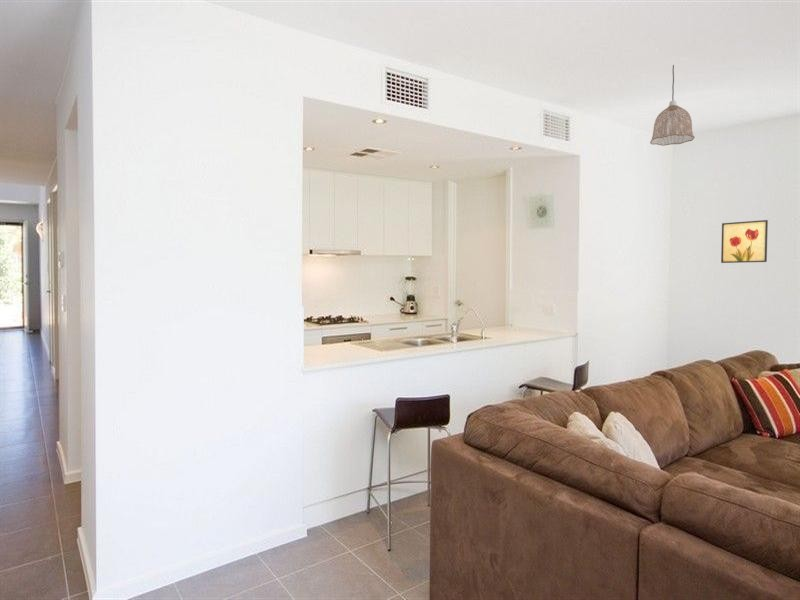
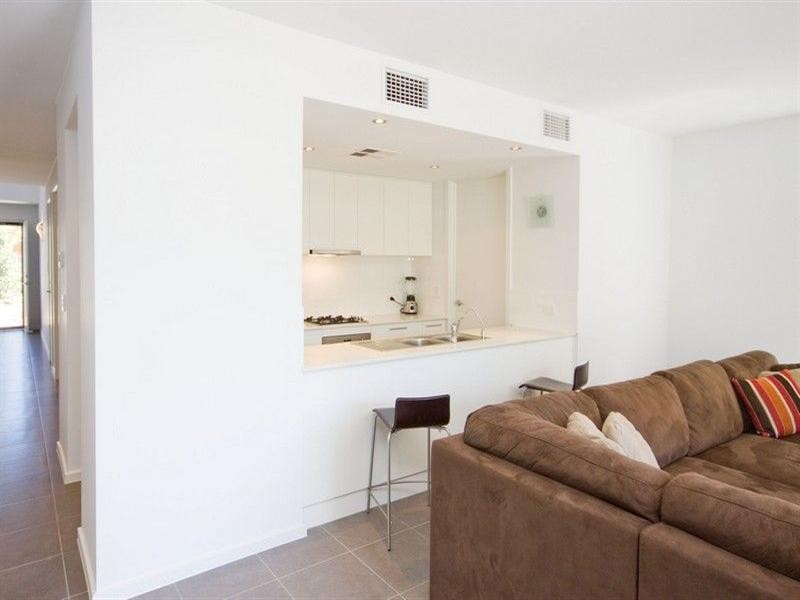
- pendant lamp (672, 103)
- wall art (744, 242)
